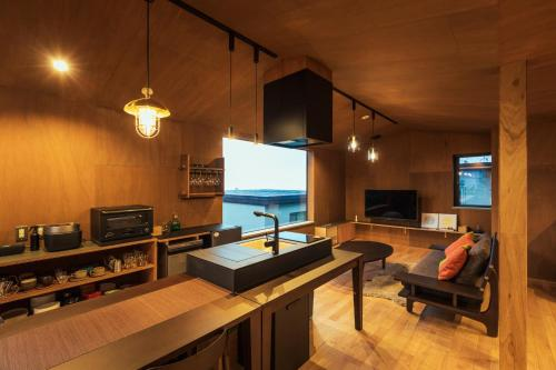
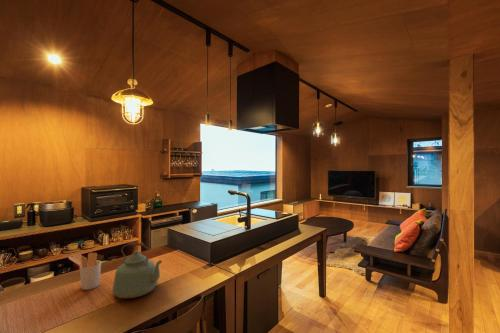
+ kettle (139, 266)
+ utensil holder (85, 269)
